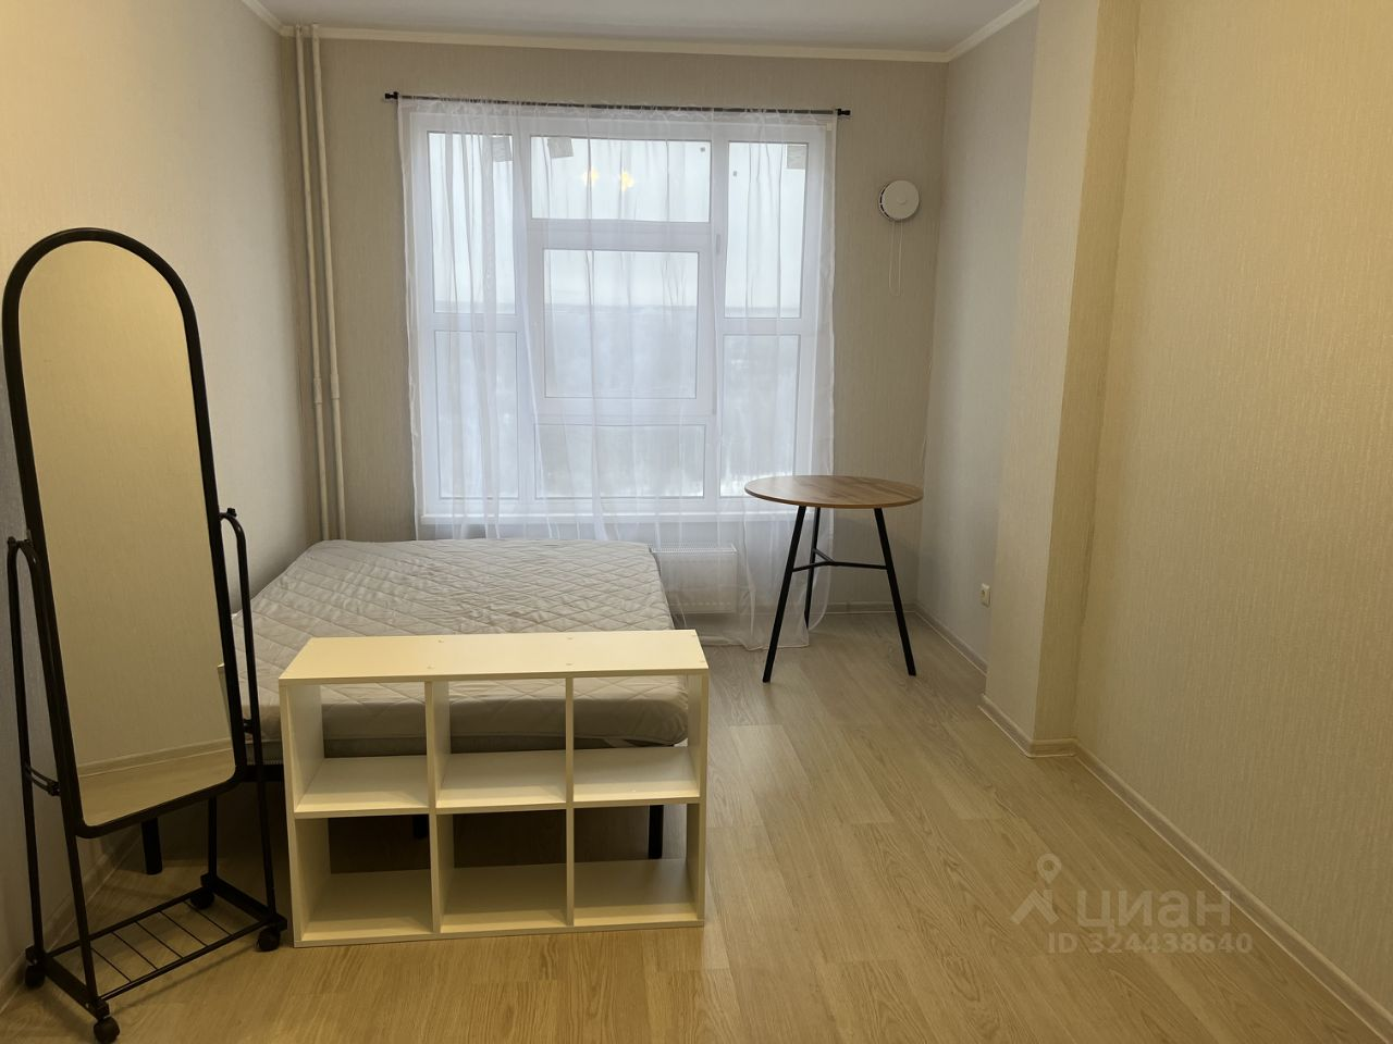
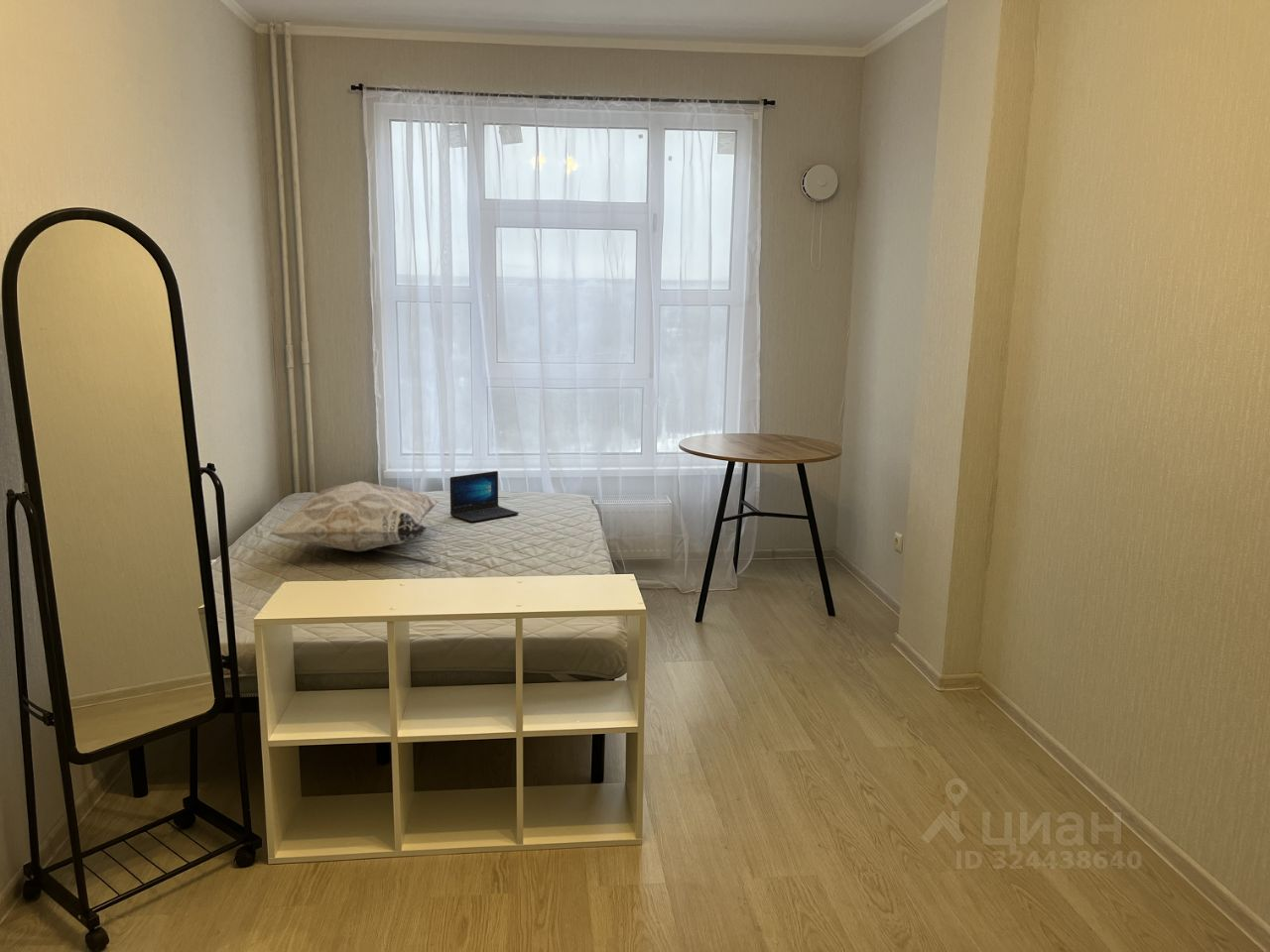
+ decorative pillow (361, 516)
+ laptop (484, 496)
